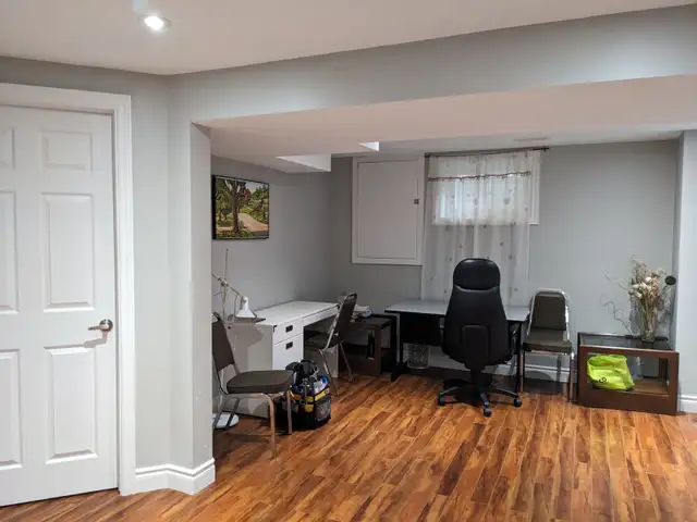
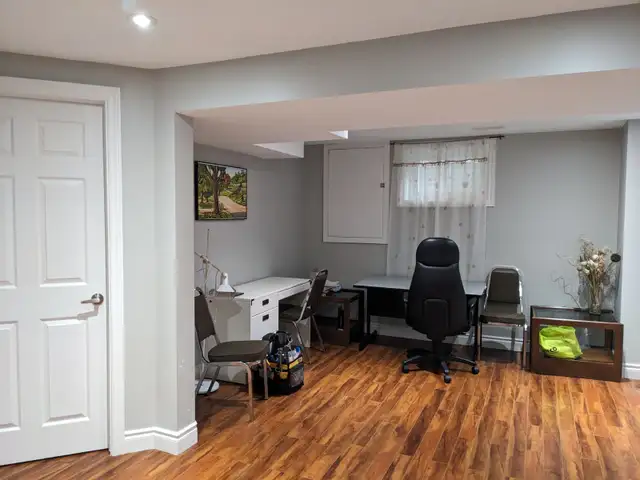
- waste bin (418, 352)
